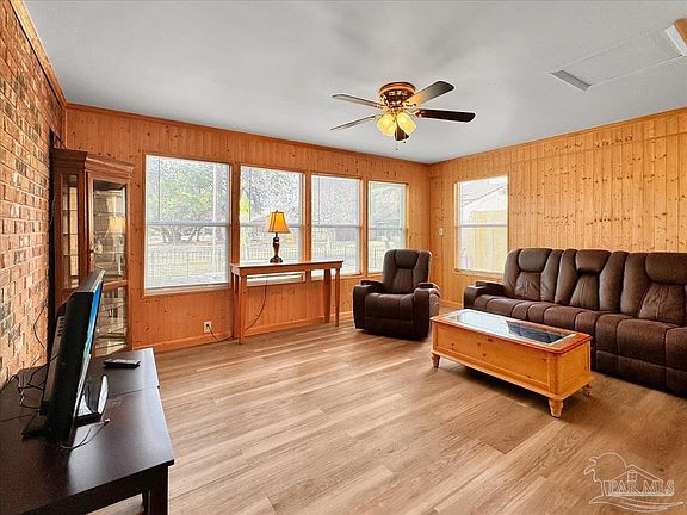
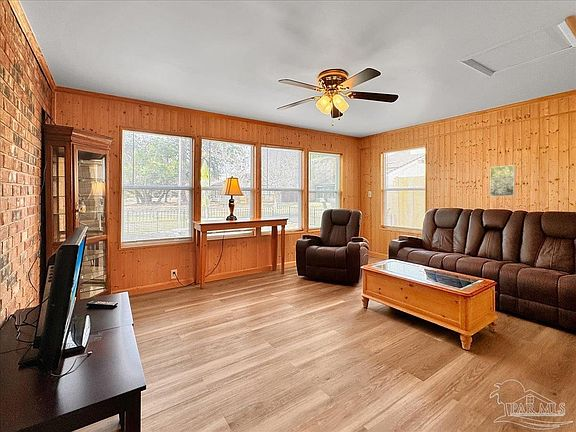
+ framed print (502, 181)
